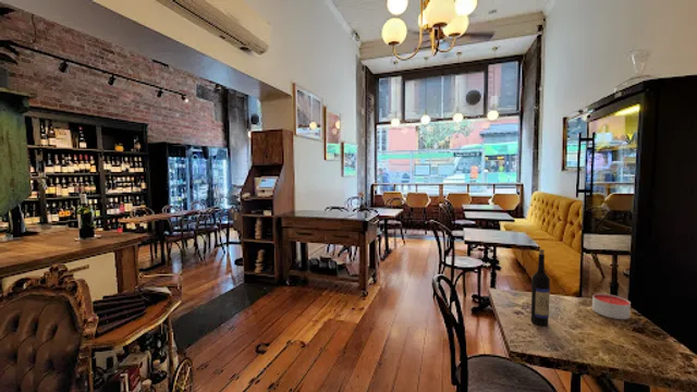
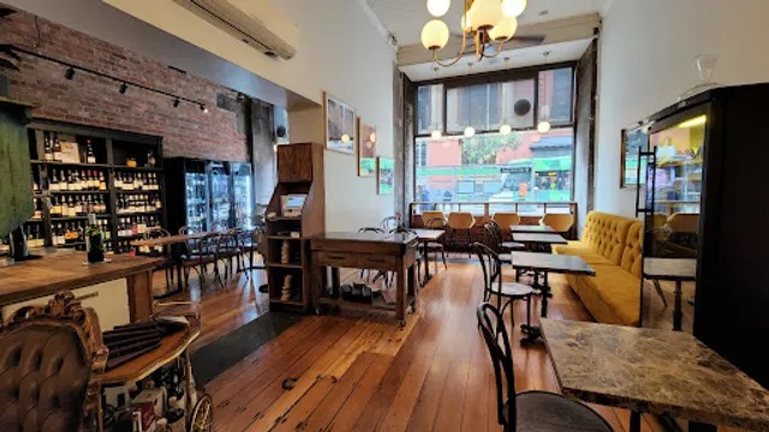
- candle (610, 305)
- wine bottle (540, 286)
